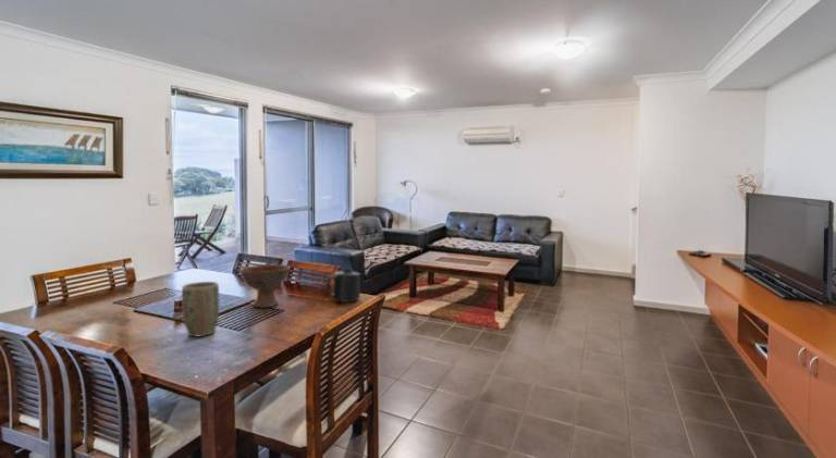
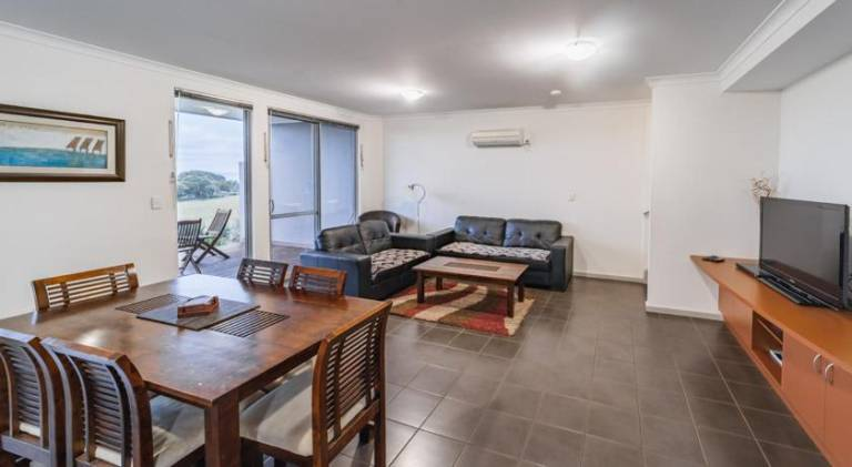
- plant pot (200, 309)
- mug (344, 285)
- bowl (267, 285)
